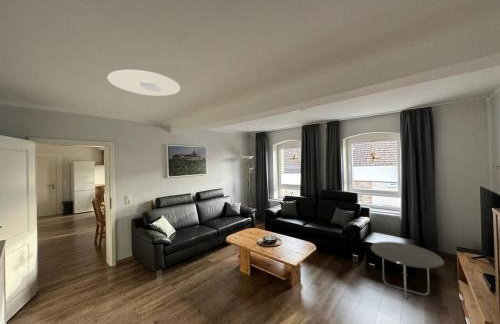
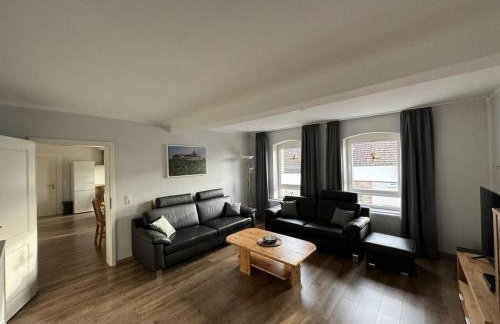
- ceiling light (146, 81)
- side table (404, 271)
